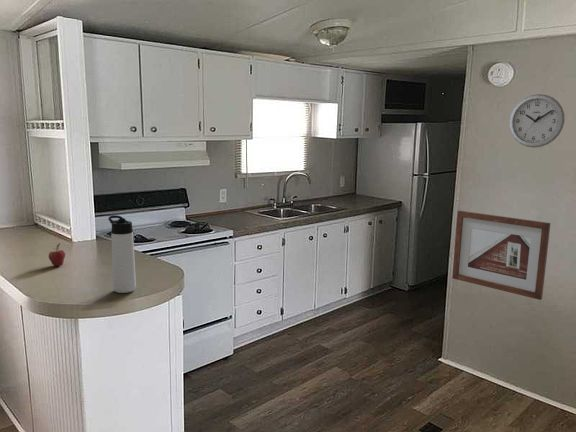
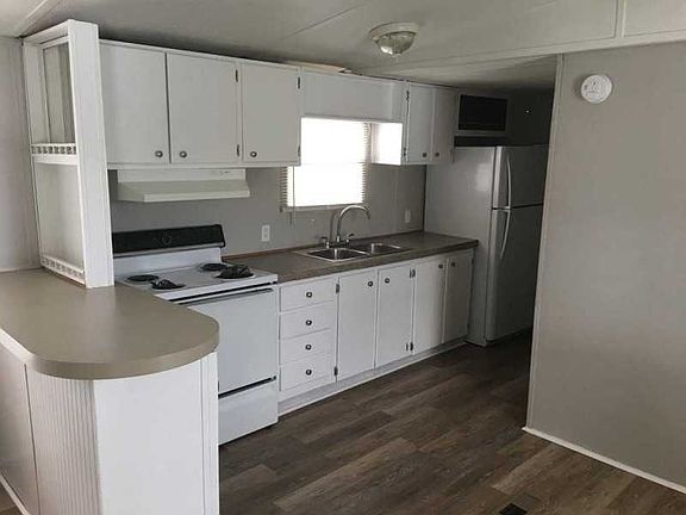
- thermos bottle (120, 253)
- fruit (56, 254)
- picture frame (497, 252)
- wall clock (535, 121)
